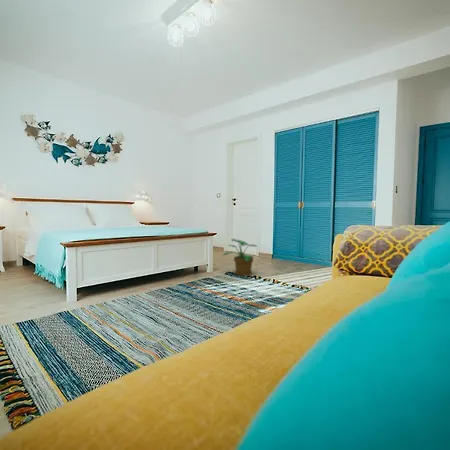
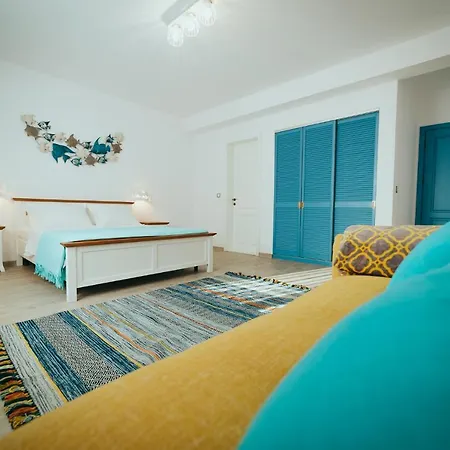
- potted plant (238, 256)
